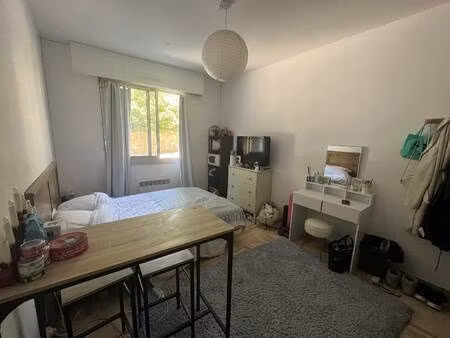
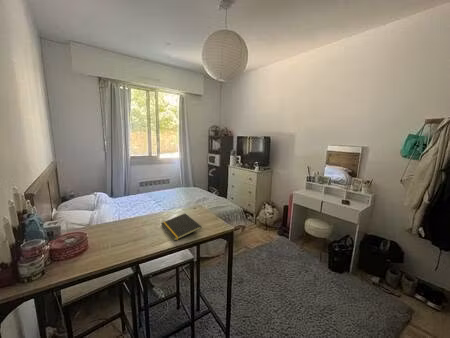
+ notepad (180, 225)
